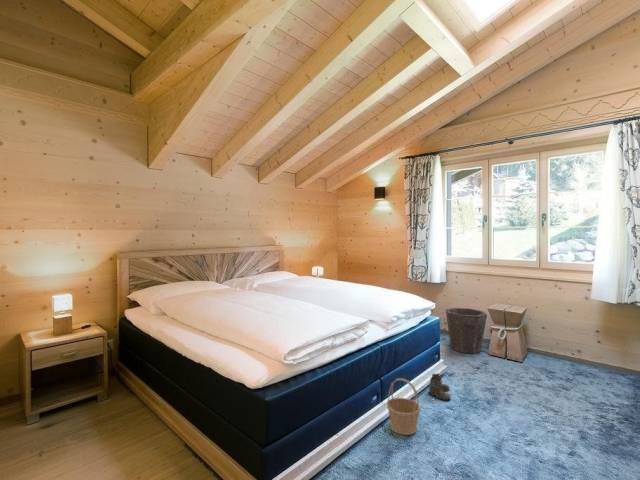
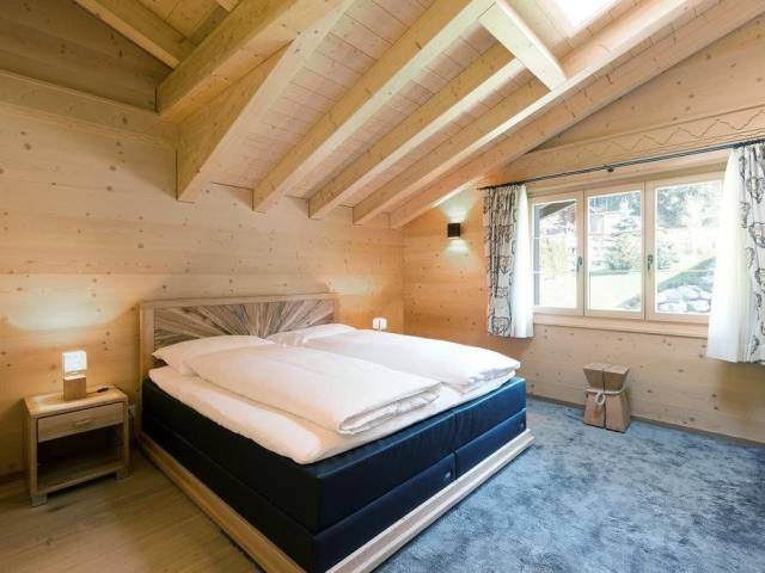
- waste bin (465, 330)
- basket (403, 402)
- boots (440, 385)
